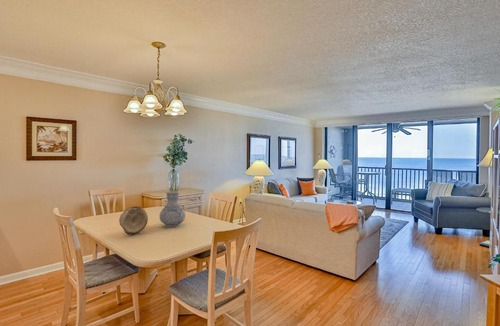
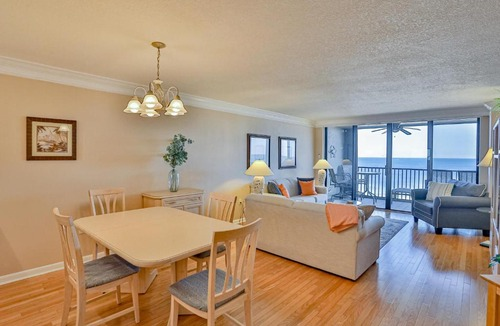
- vase (172, 208)
- bowl (133, 220)
